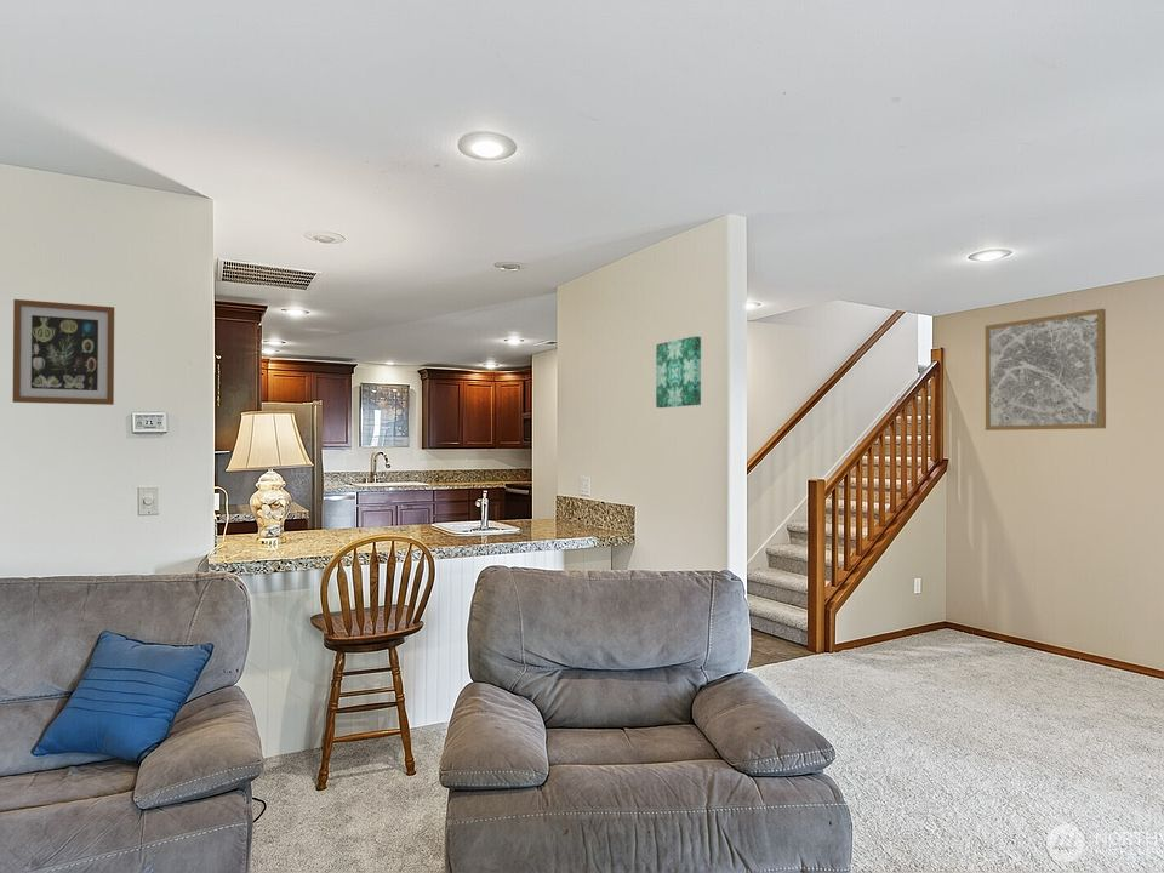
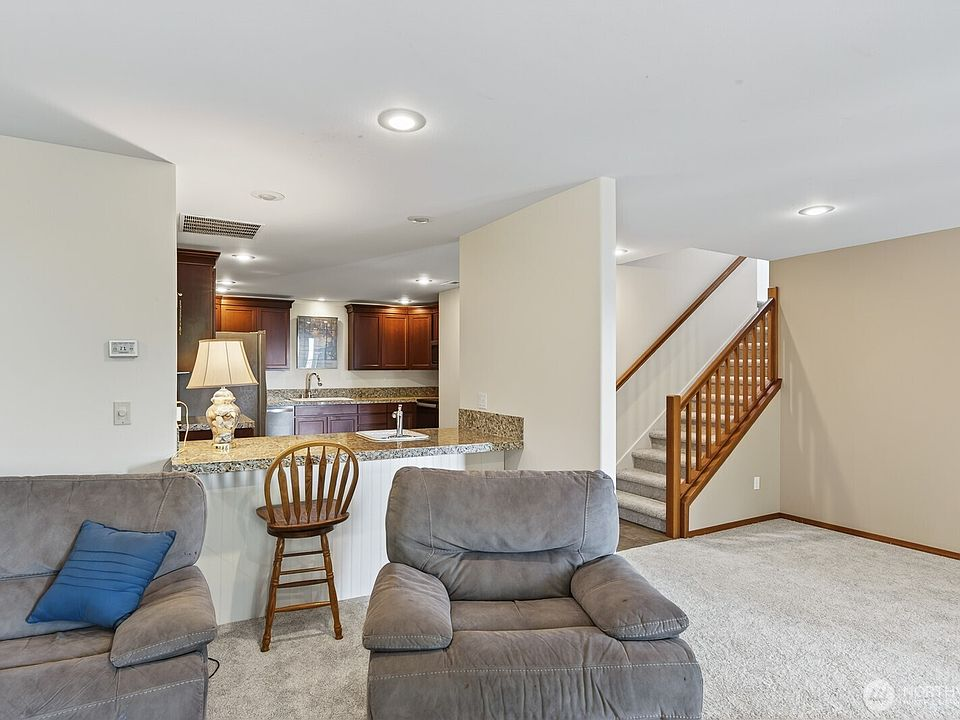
- wall art (64, 353)
- wall art (678, 373)
- wall art (1040, 373)
